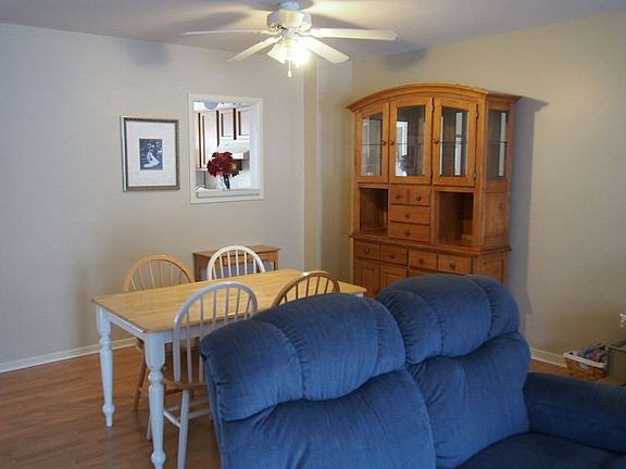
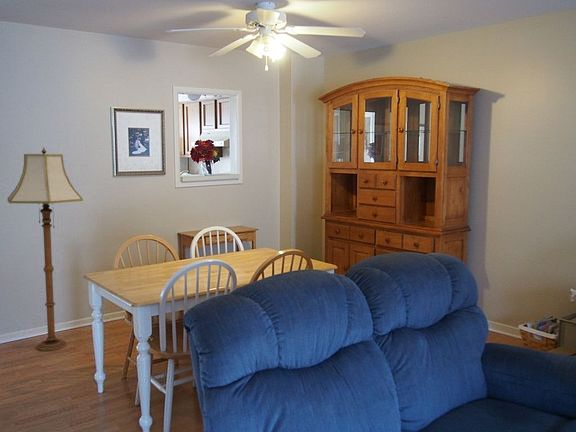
+ floor lamp (47, 248)
